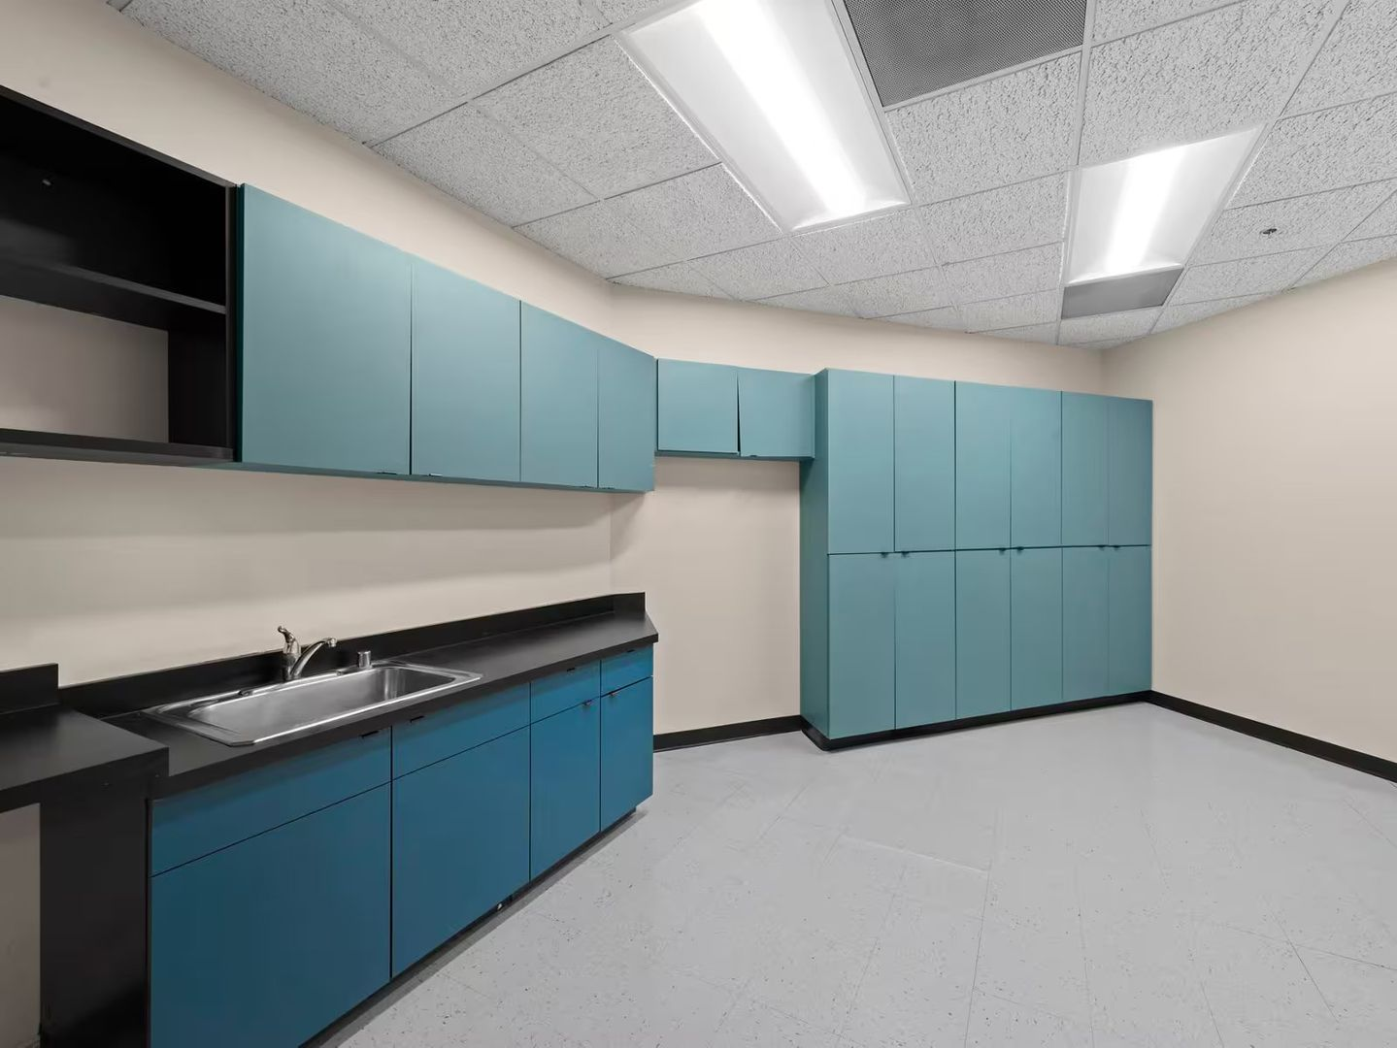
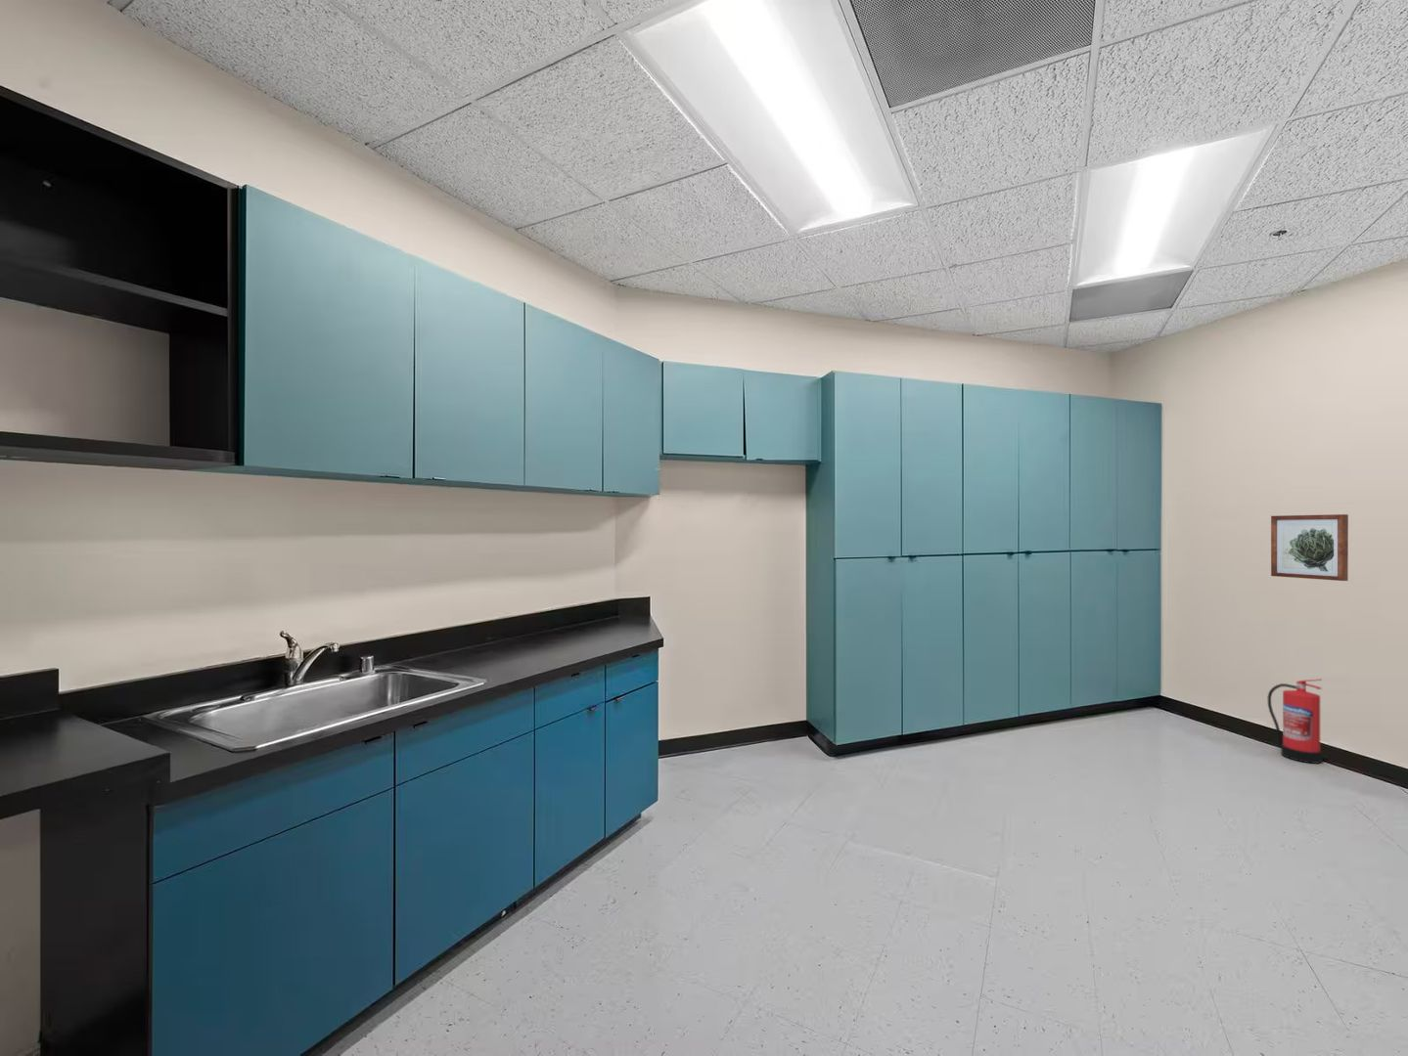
+ wall art (1307, 547)
+ fire extinguisher (1293, 713)
